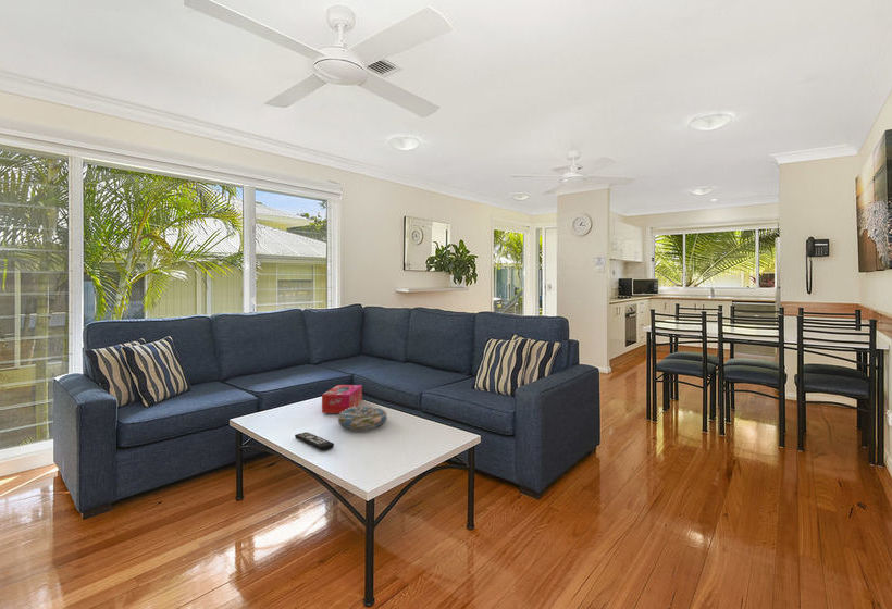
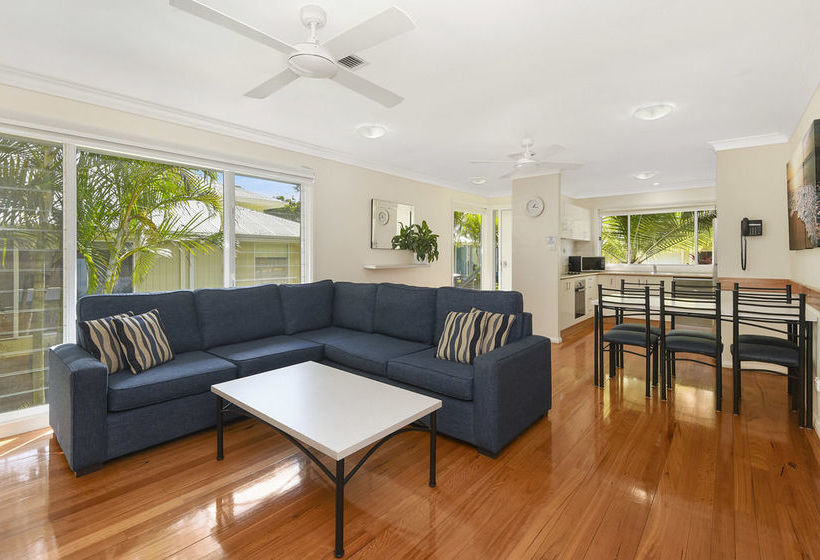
- tissue box (343, 398)
- remote control (313, 440)
- decorative bowl (362, 418)
